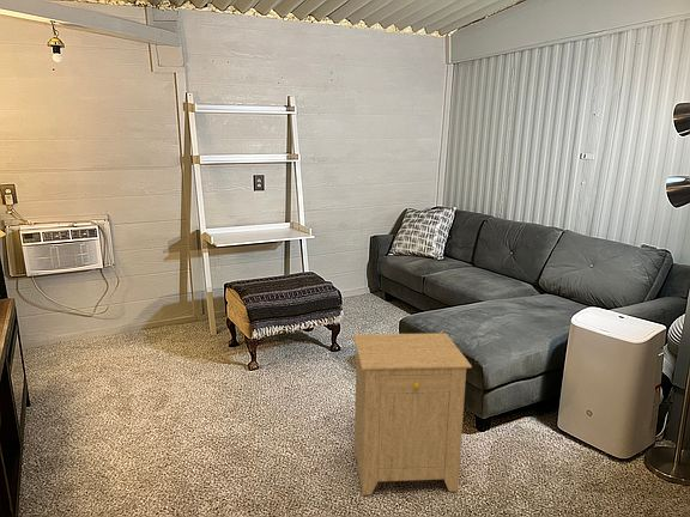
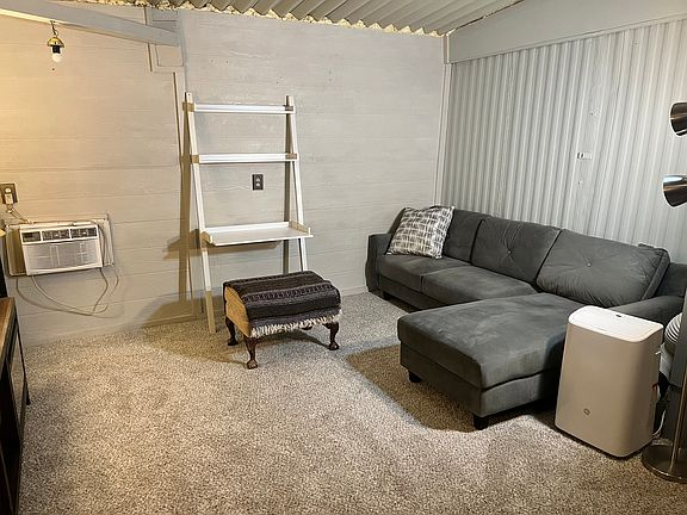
- side table (405, 409)
